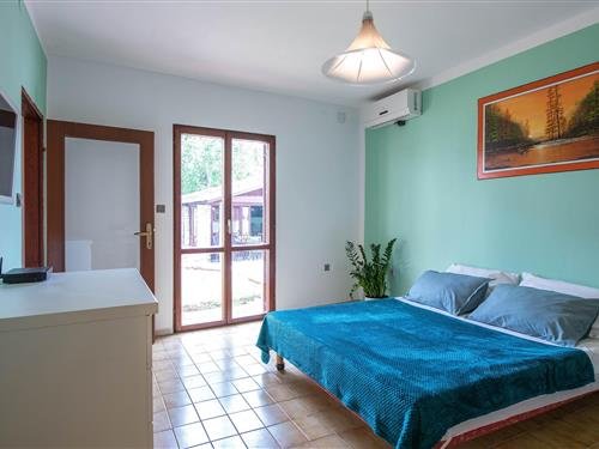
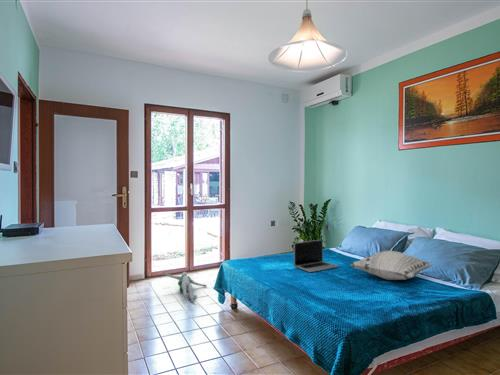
+ laptop (316, 255)
+ backpack (183, 283)
+ decorative pillow (391, 264)
